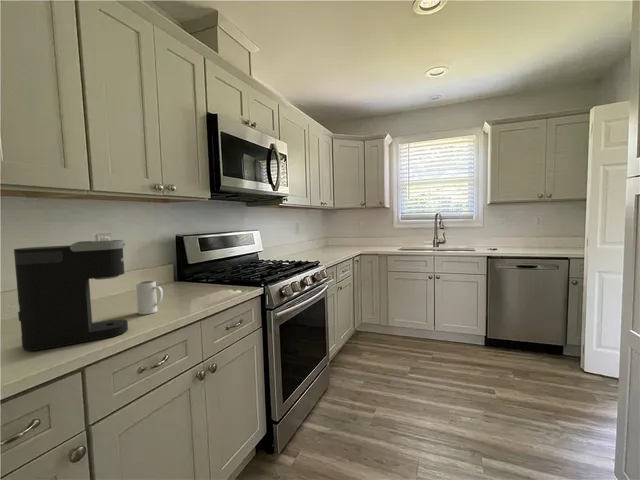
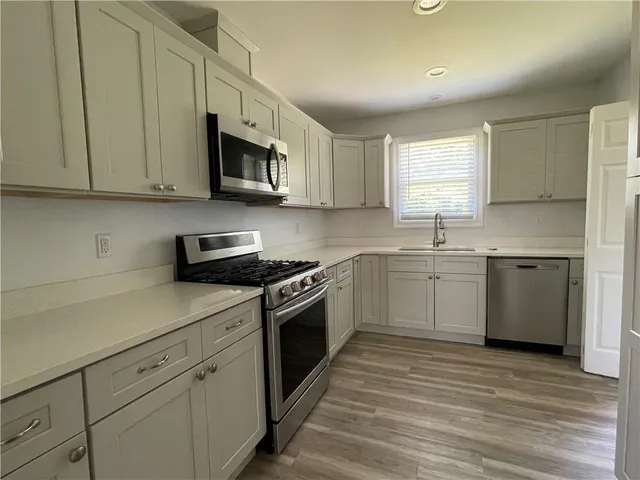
- mug (150, 297)
- coffee maker (76, 290)
